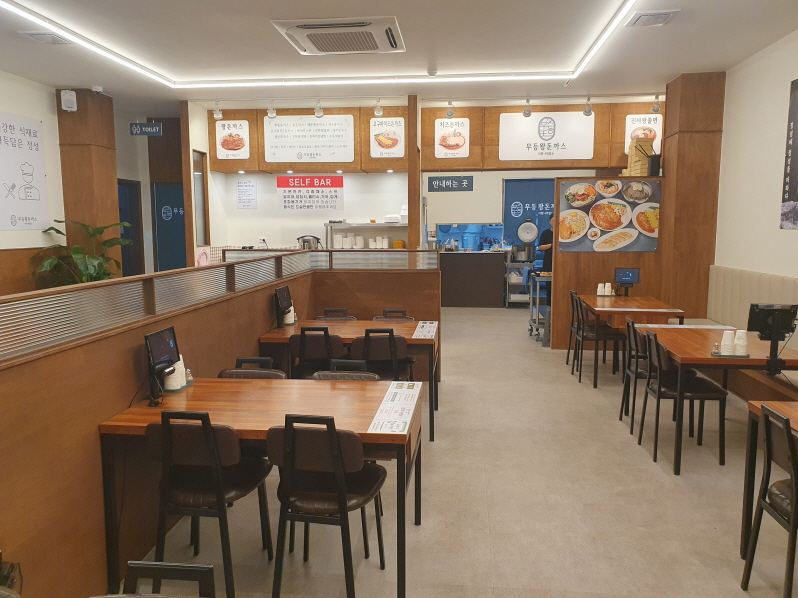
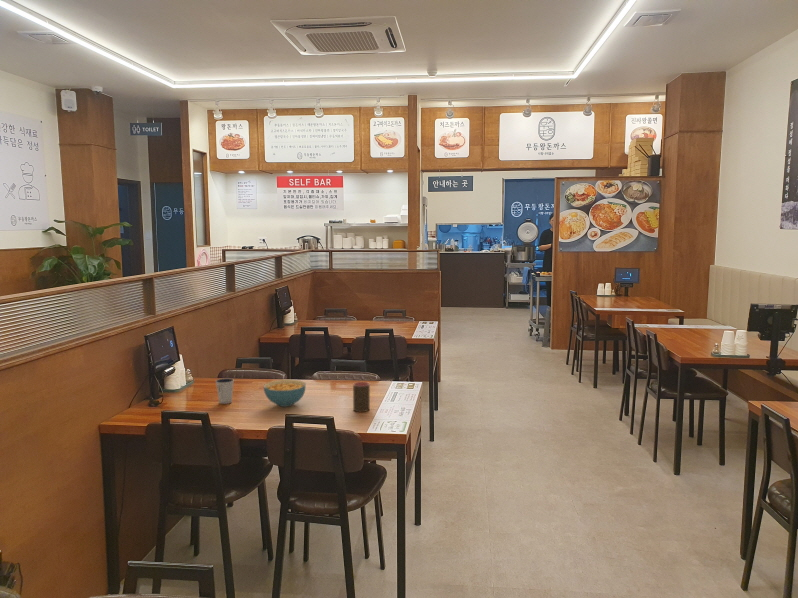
+ cup (361, 396)
+ dixie cup (225, 391)
+ cereal bowl (285, 394)
